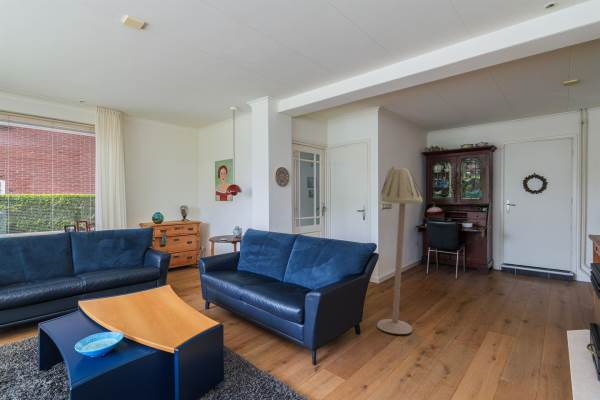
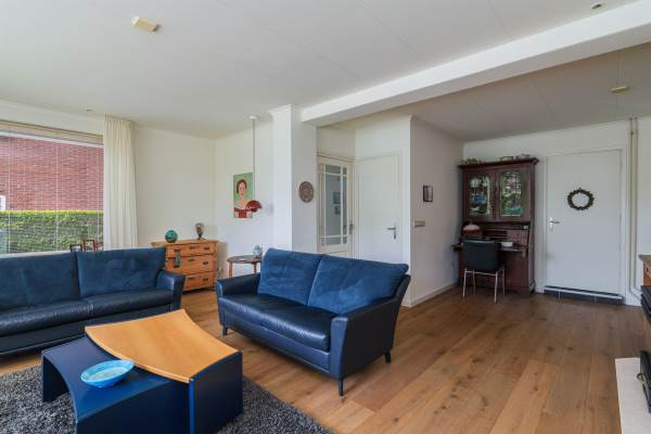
- floor lamp (399, 245)
